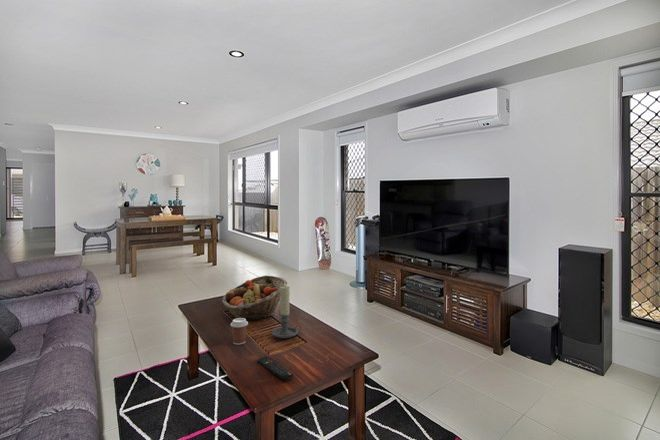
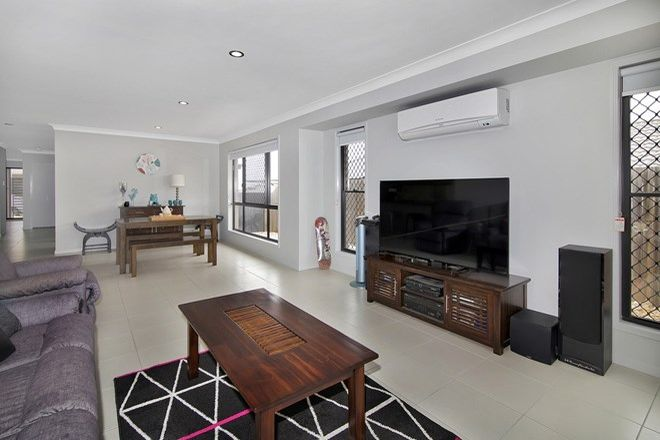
- coffee cup (239, 331)
- candle holder (287, 310)
- remote control (274, 368)
- fruit basket (255, 296)
